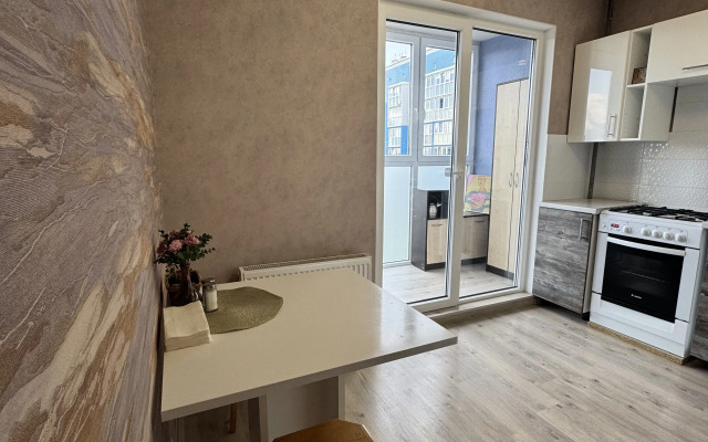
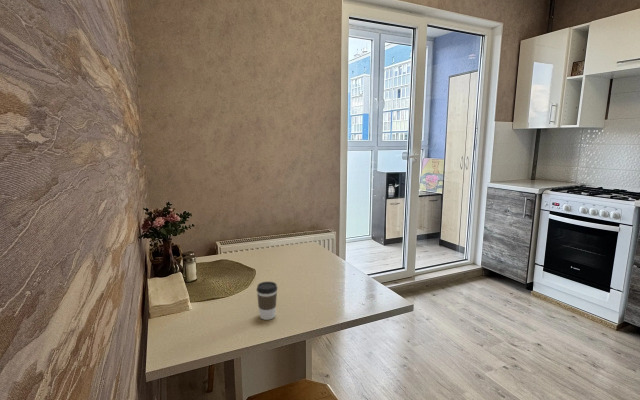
+ coffee cup (267, 300)
